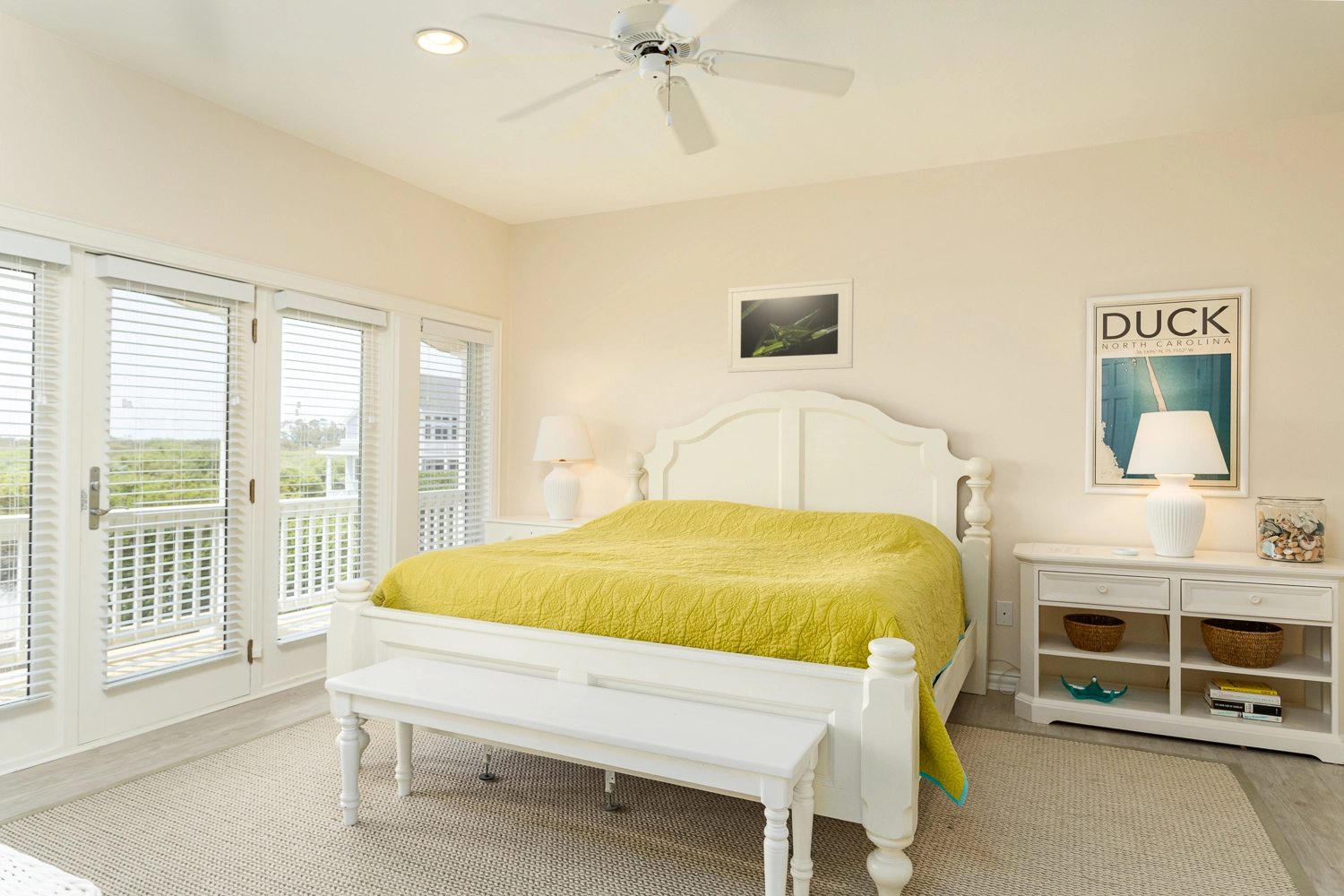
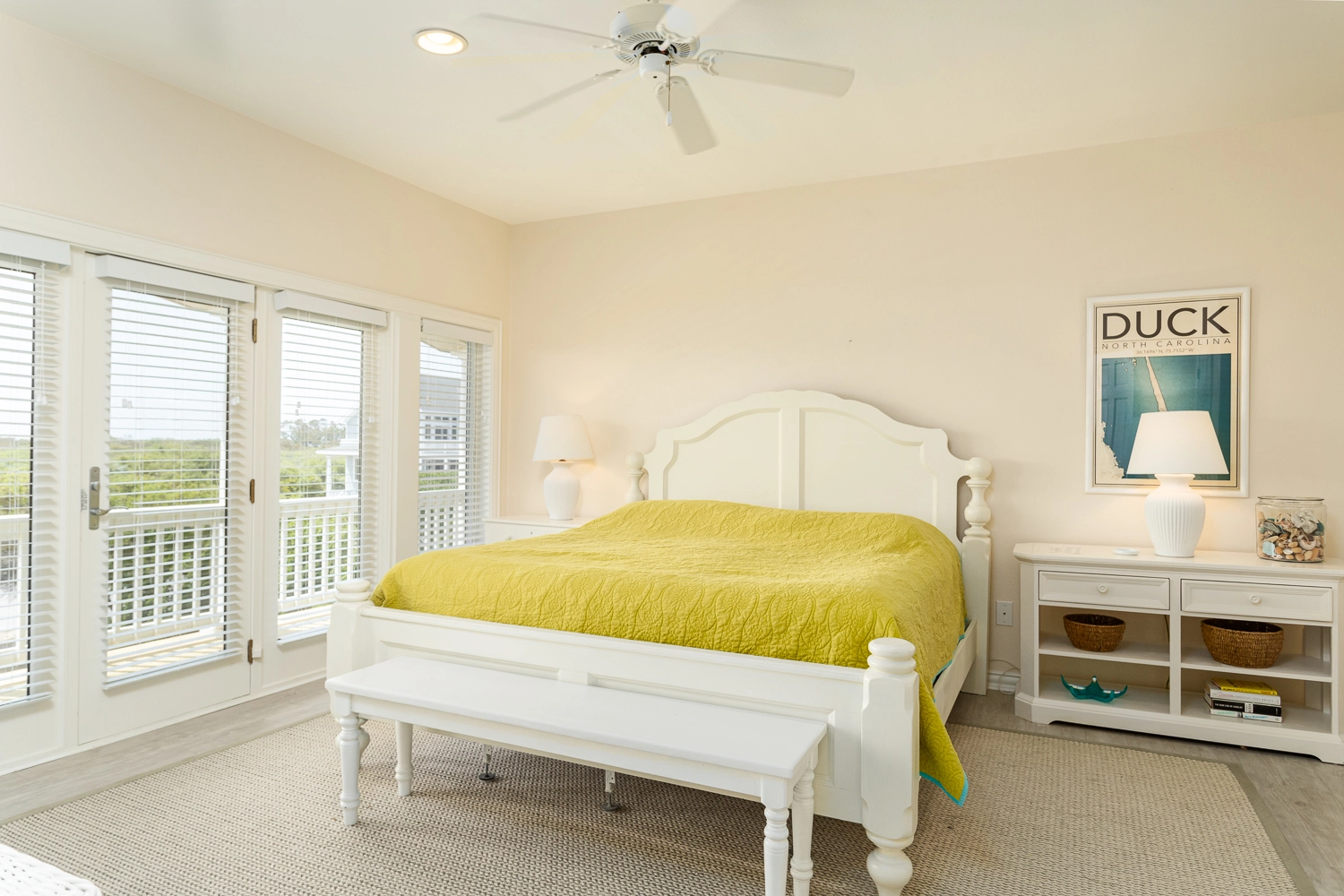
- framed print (788, 326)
